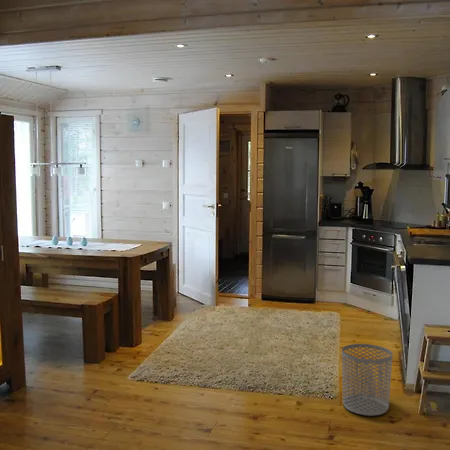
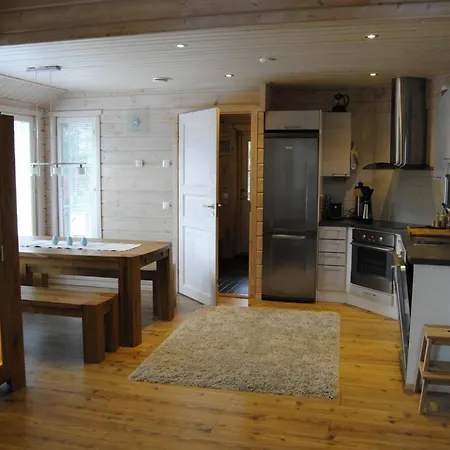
- waste bin (366, 379)
